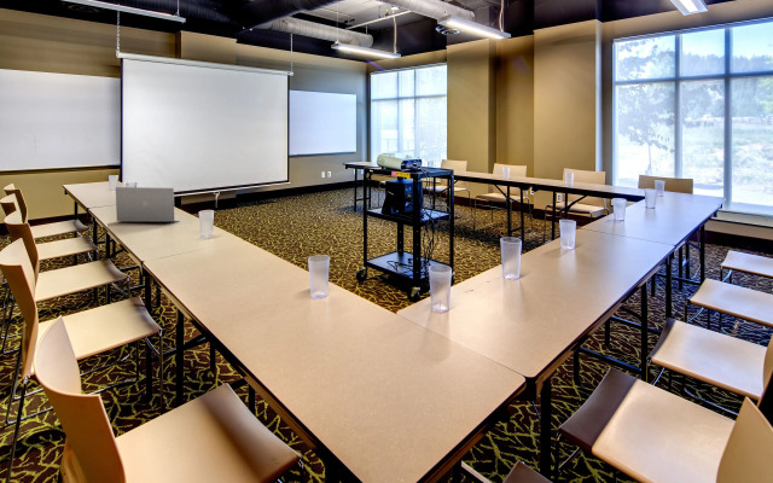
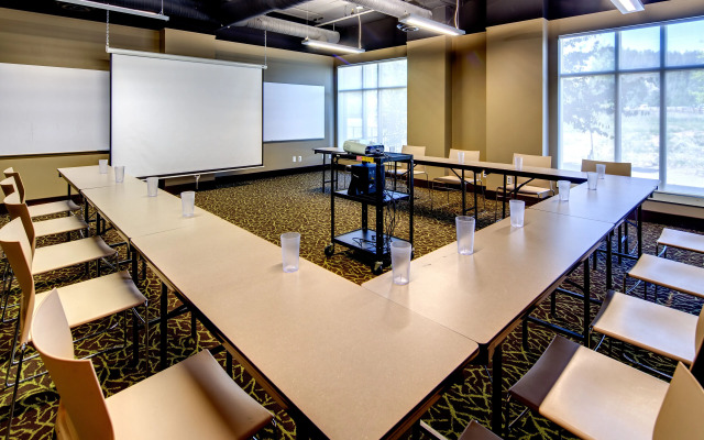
- laptop (150, 204)
